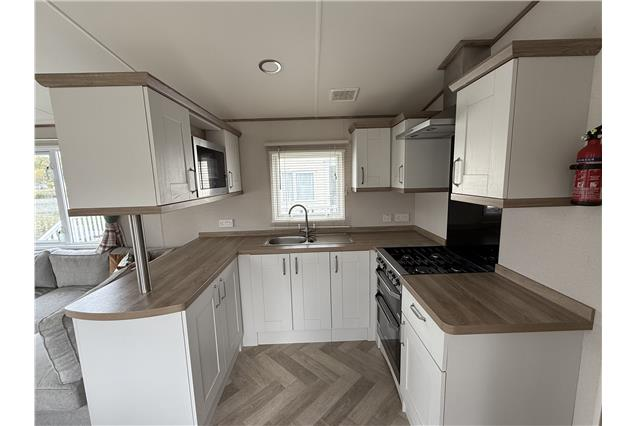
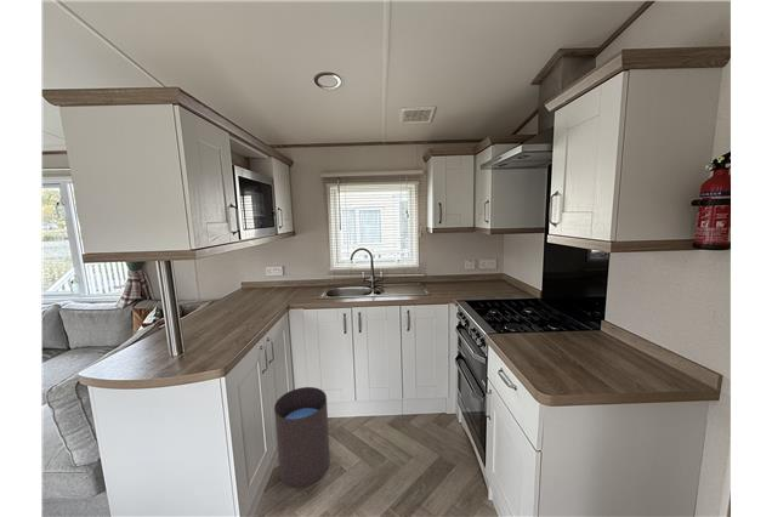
+ waste bin (302, 433)
